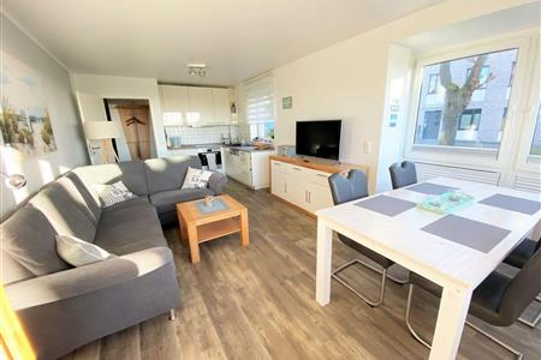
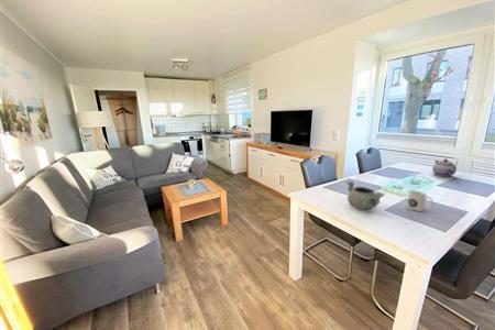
+ mug (419, 201)
+ teapot (443, 167)
+ decorative bowl (363, 196)
